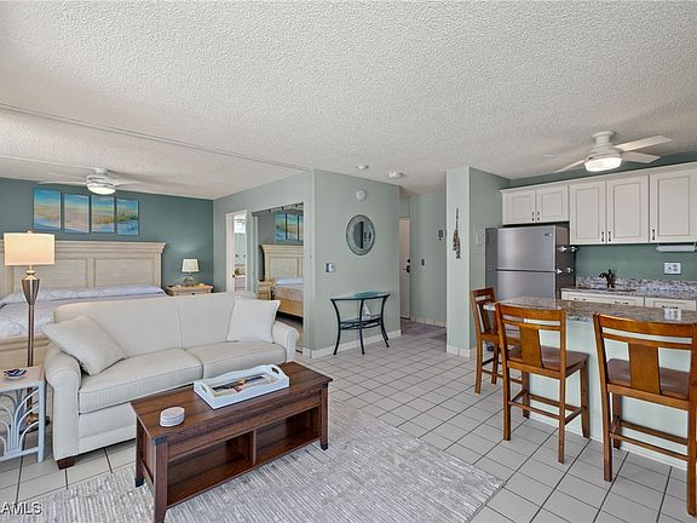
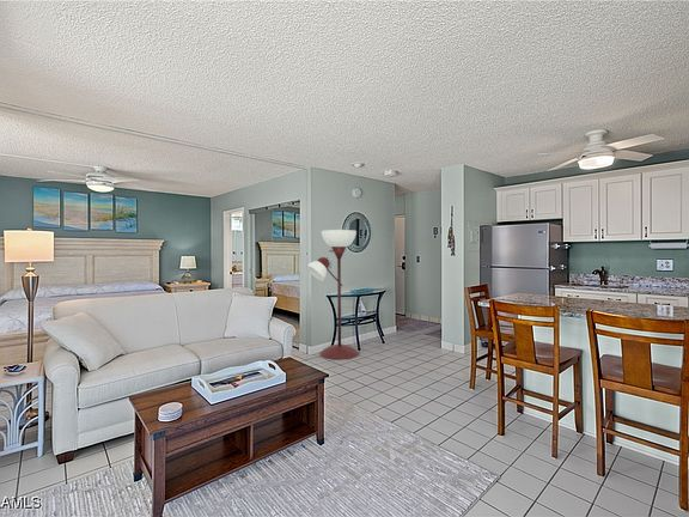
+ floor lamp (337, 292)
